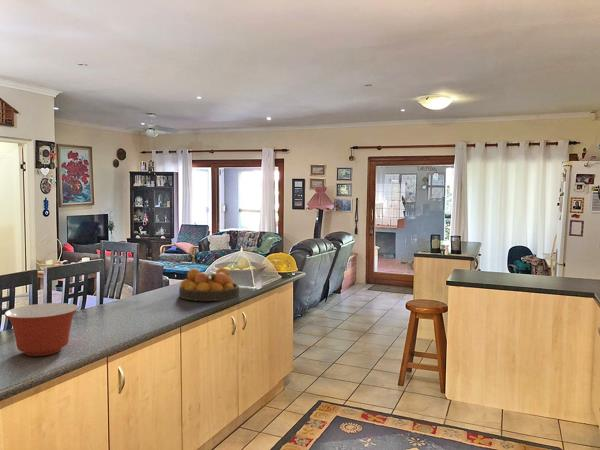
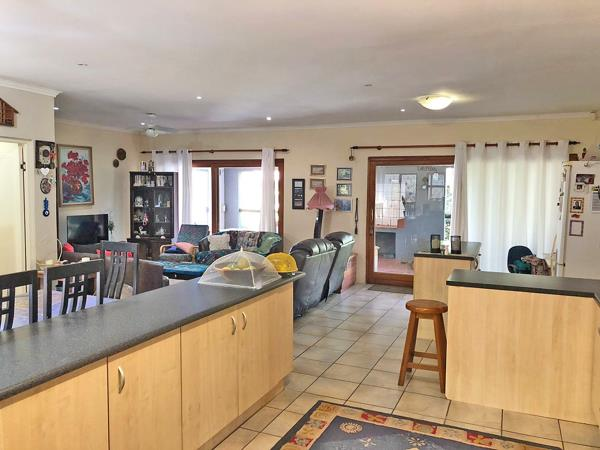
- fruit bowl (209, 282)
- mixing bowl (43, 330)
